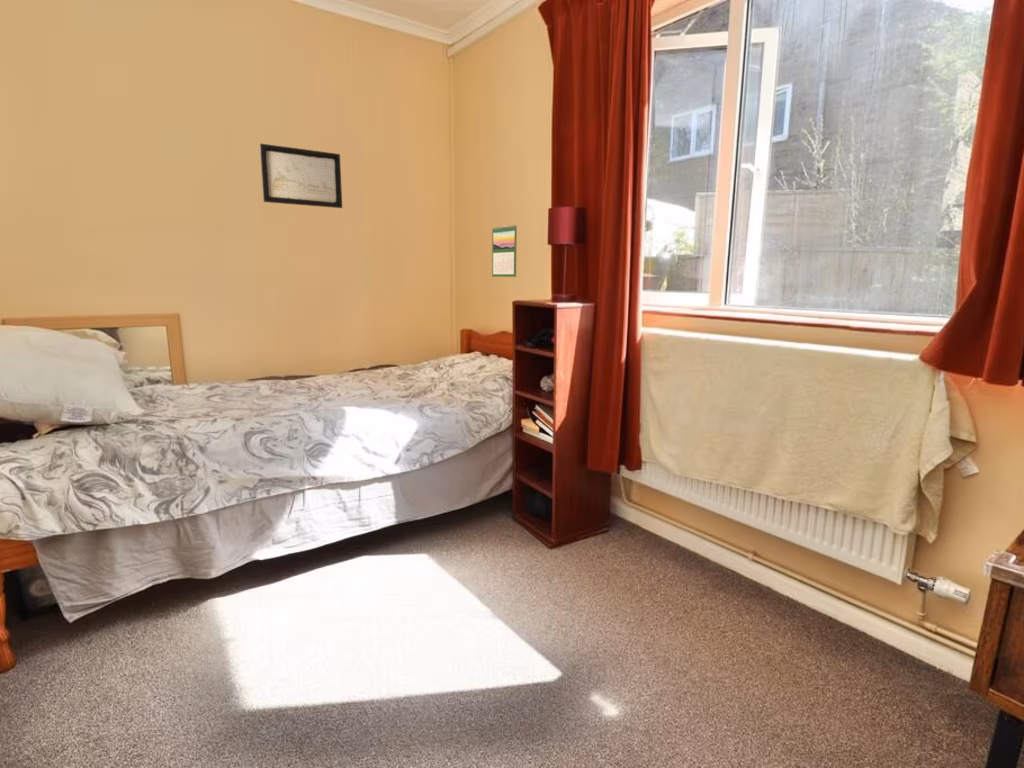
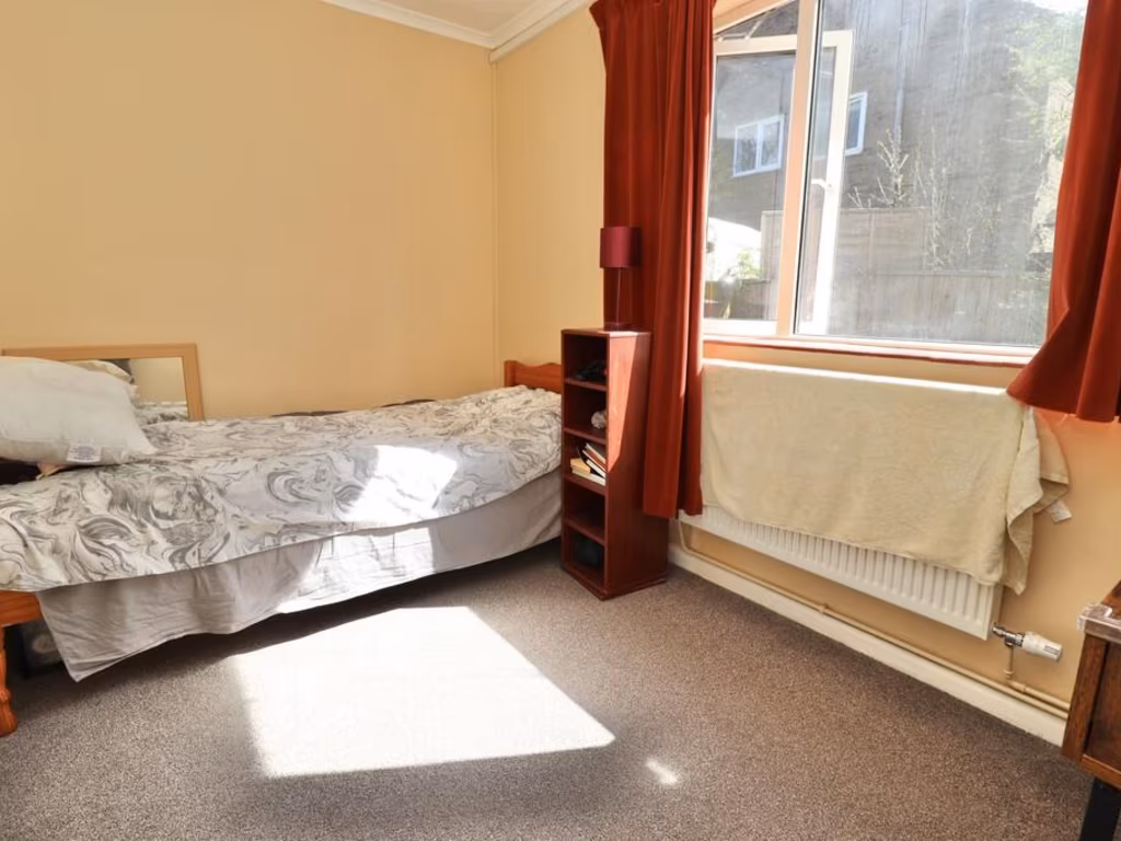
- calendar (504, 251)
- wall art (302, 177)
